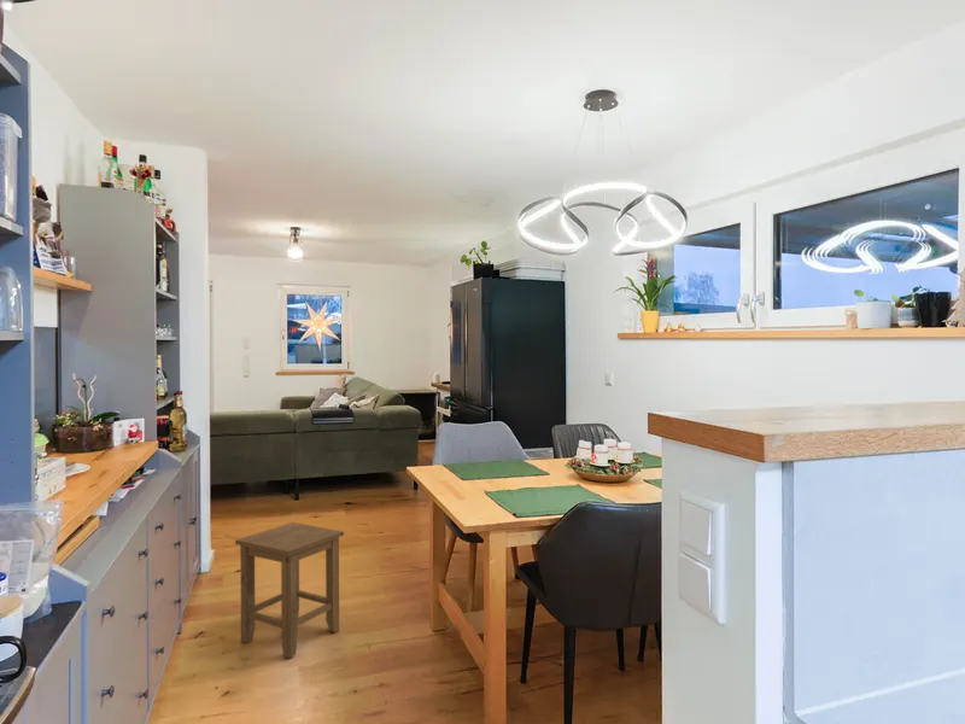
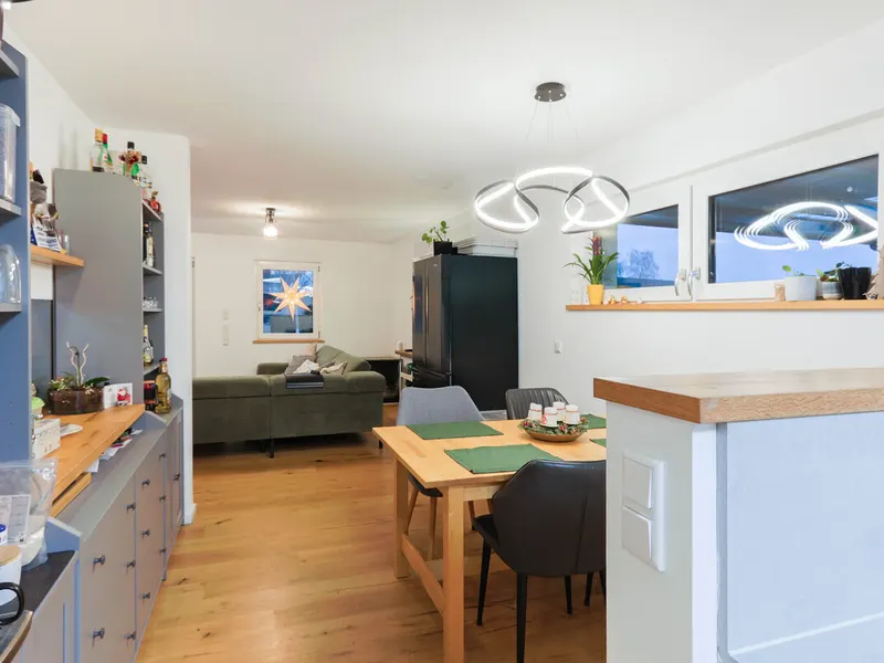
- stool (291, 585)
